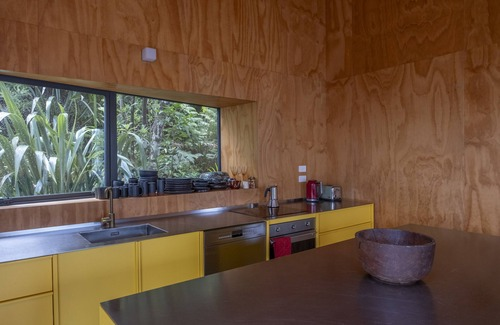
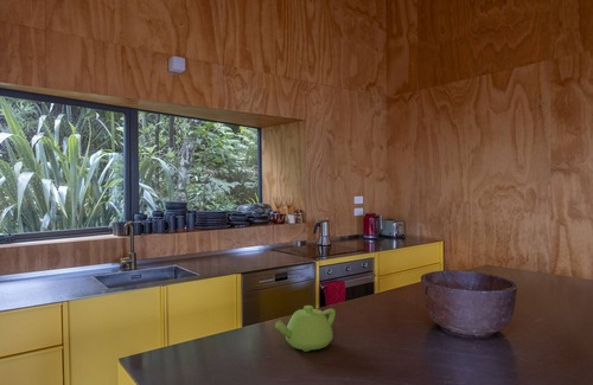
+ teapot (306, 326)
